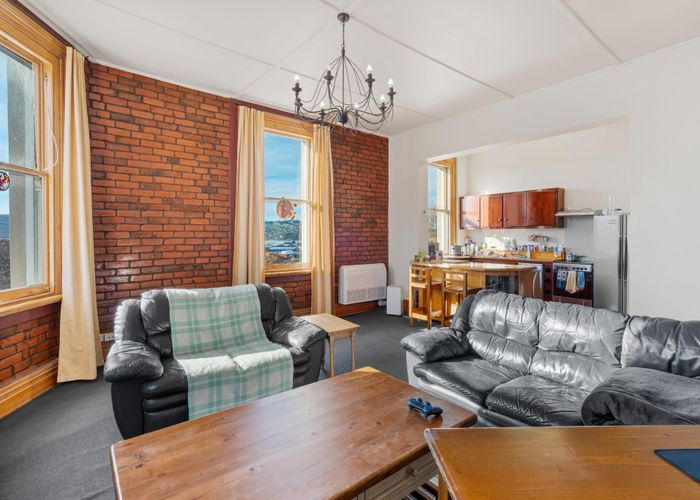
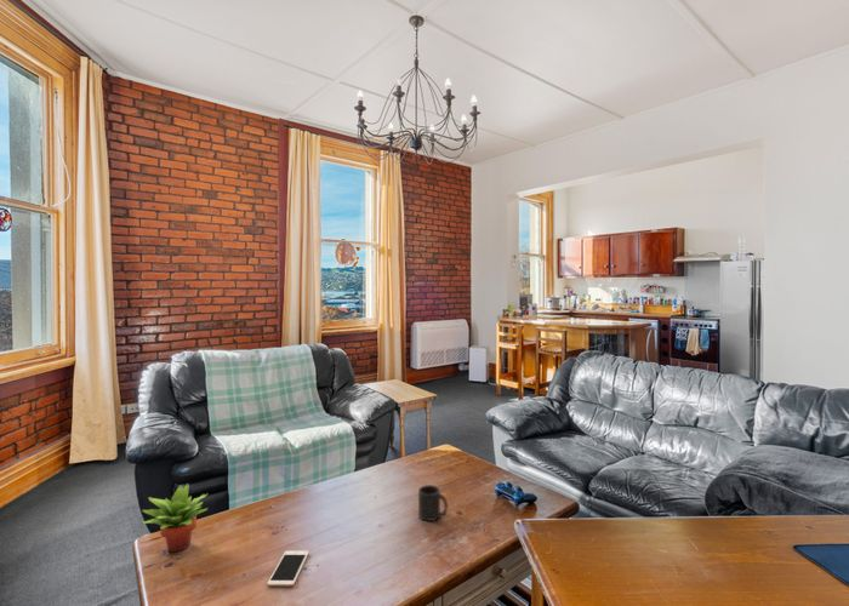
+ mug (433, 503)
+ succulent plant (176, 518)
+ cell phone (289, 567)
